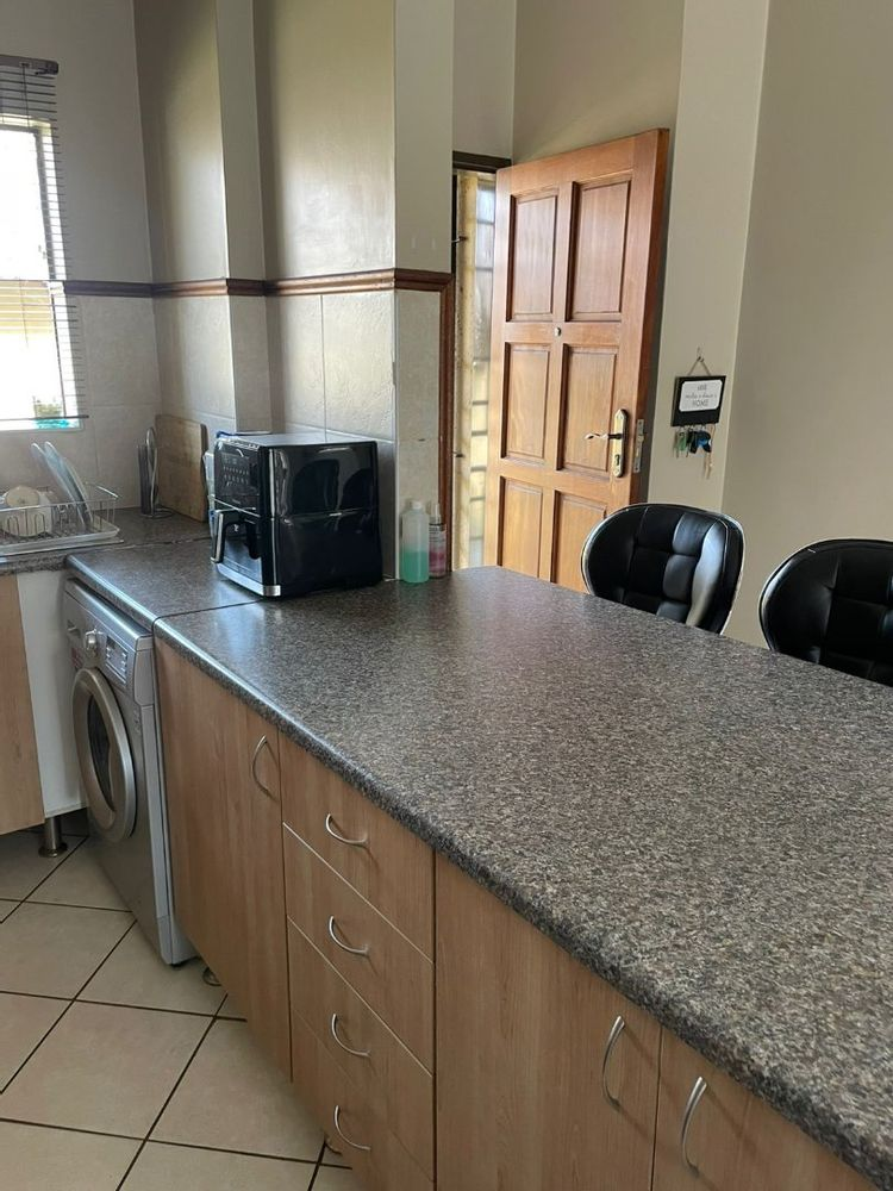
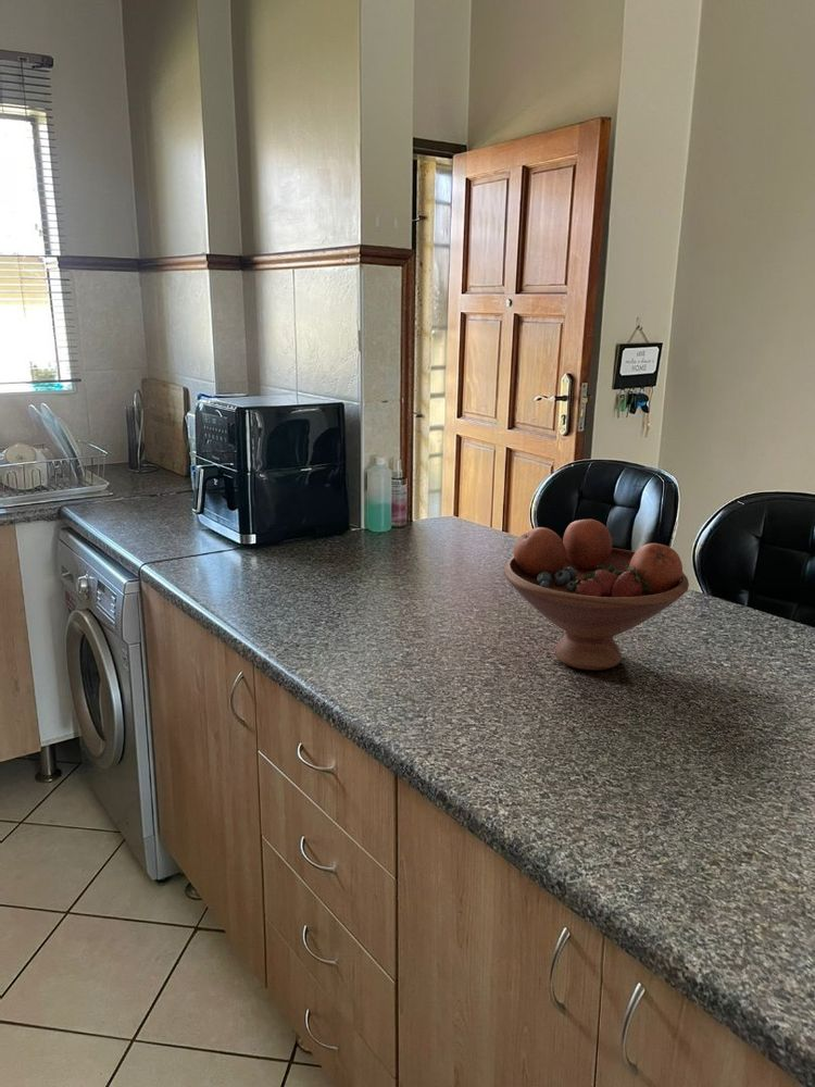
+ fruit bowl (592, 598)
